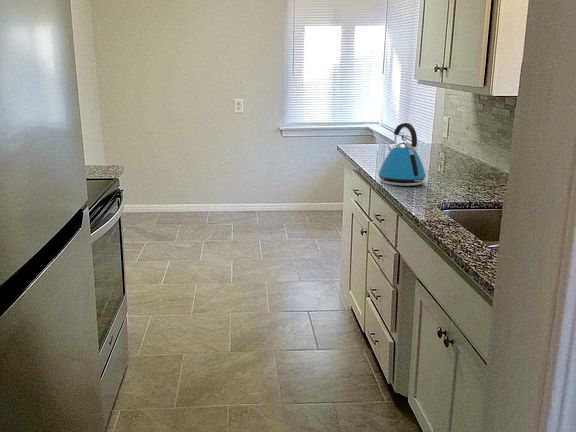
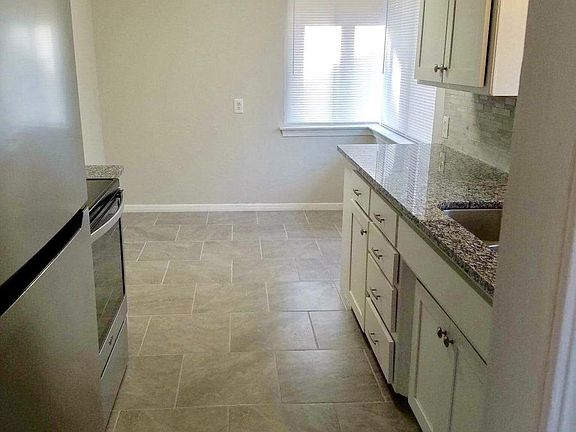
- kettle (404, 152)
